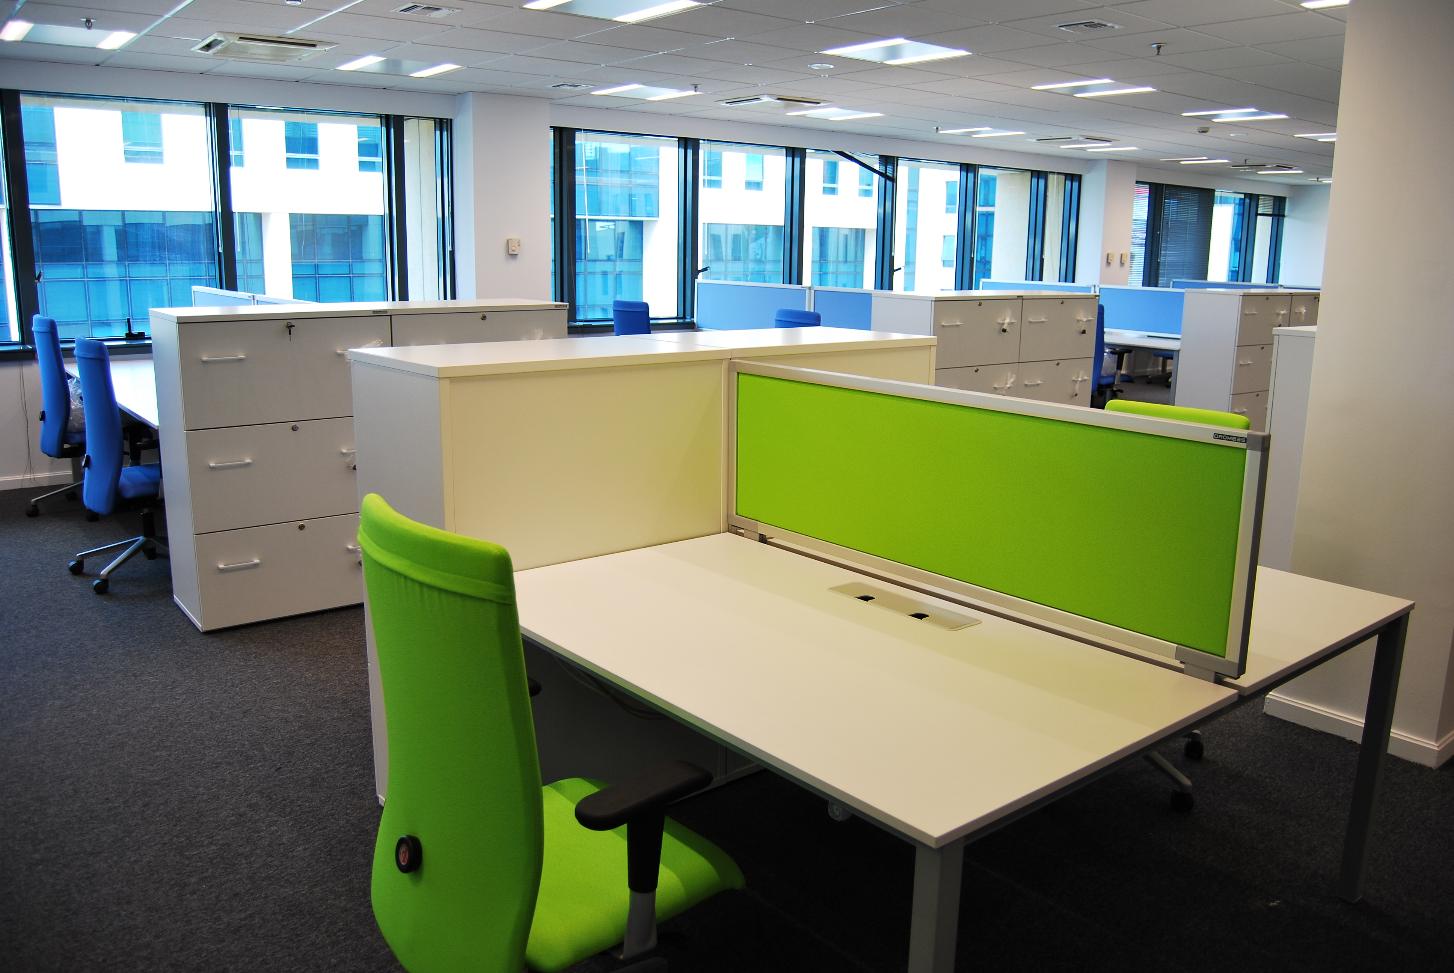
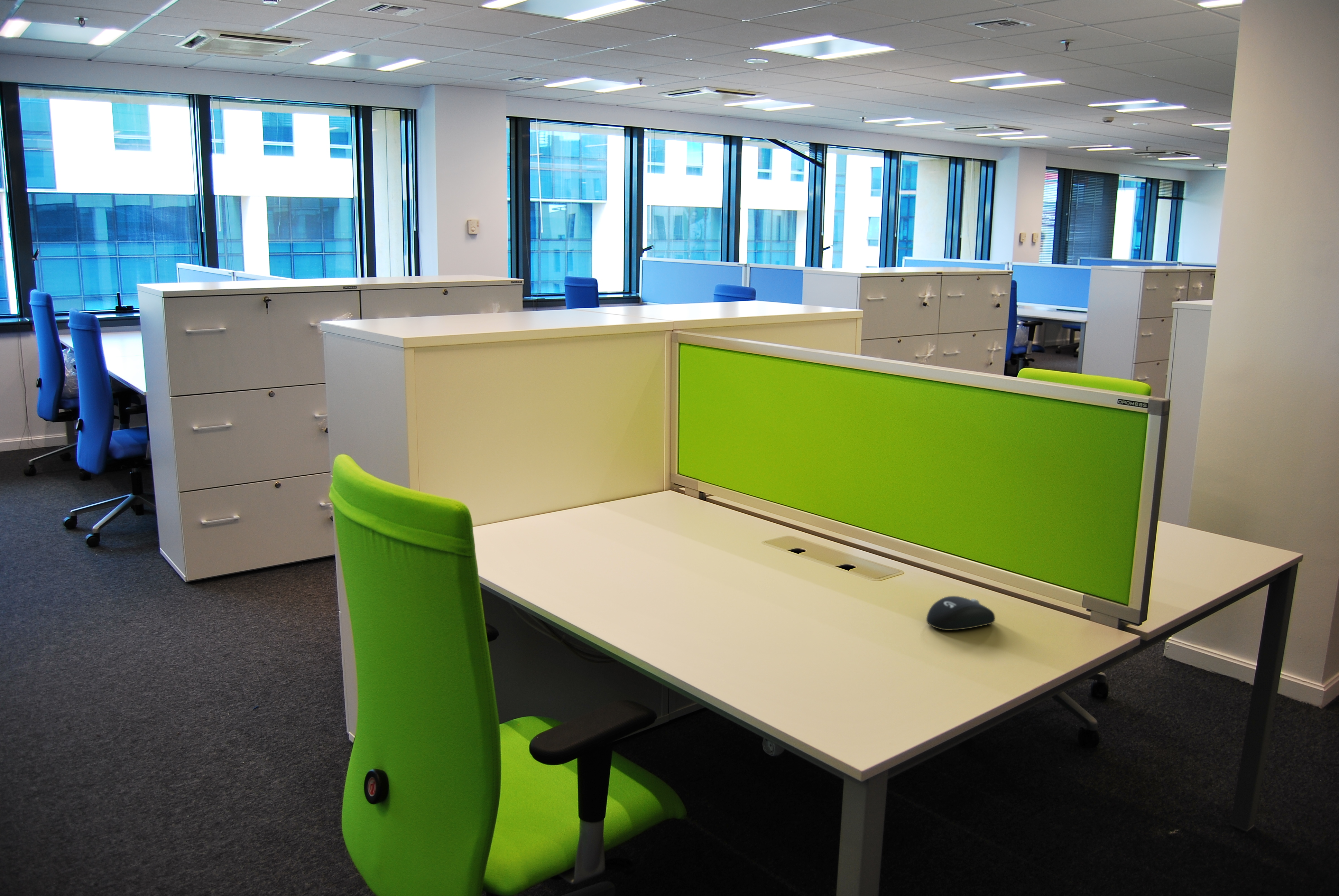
+ computer mouse (959, 611)
